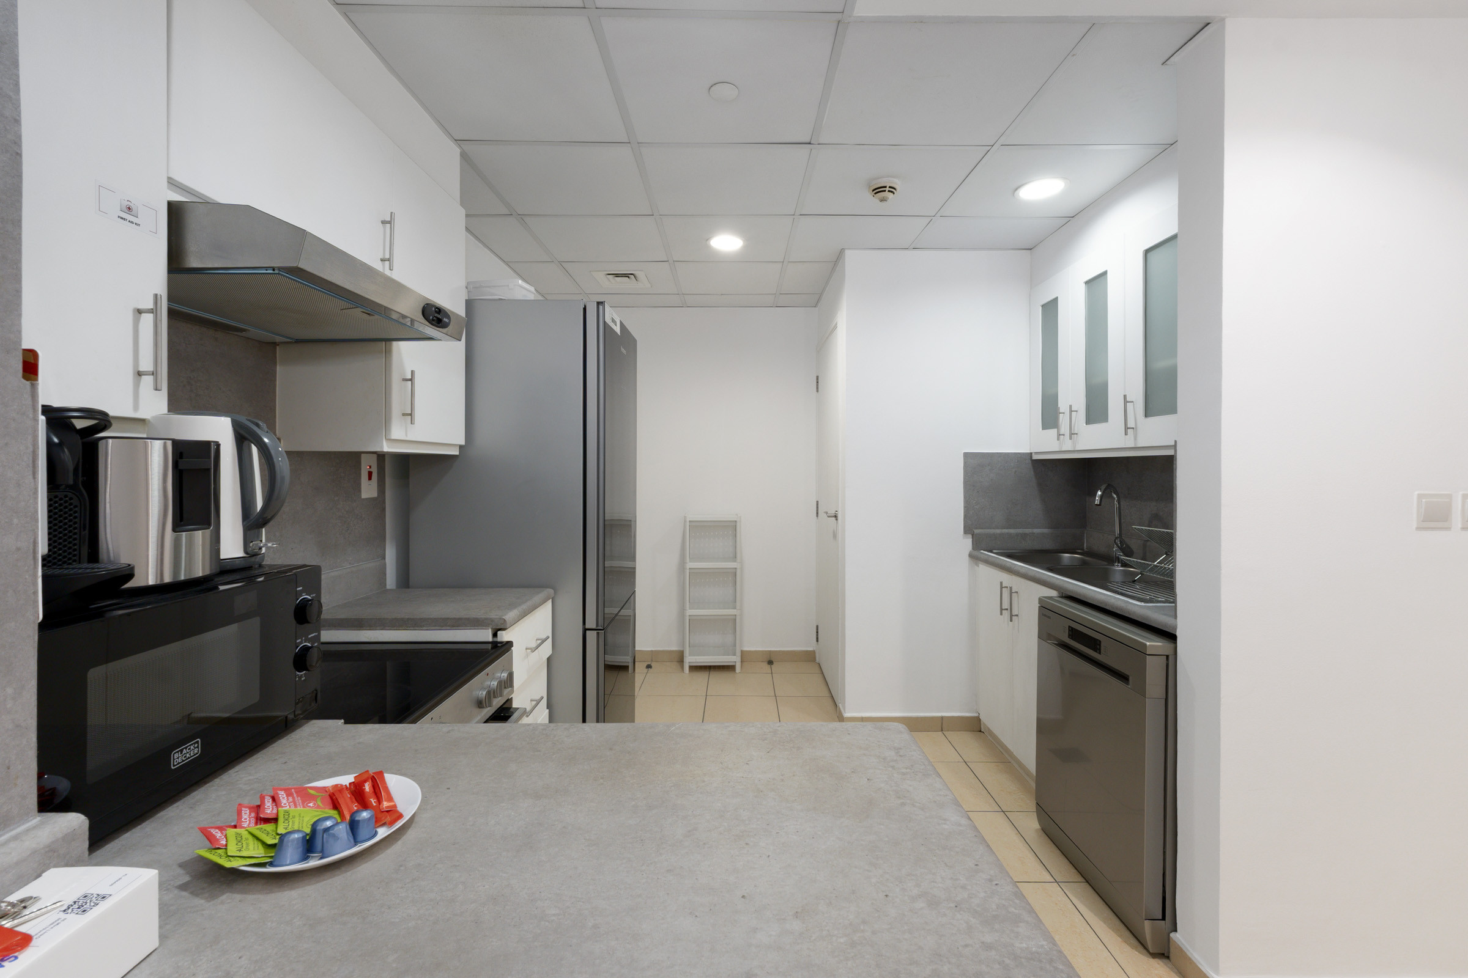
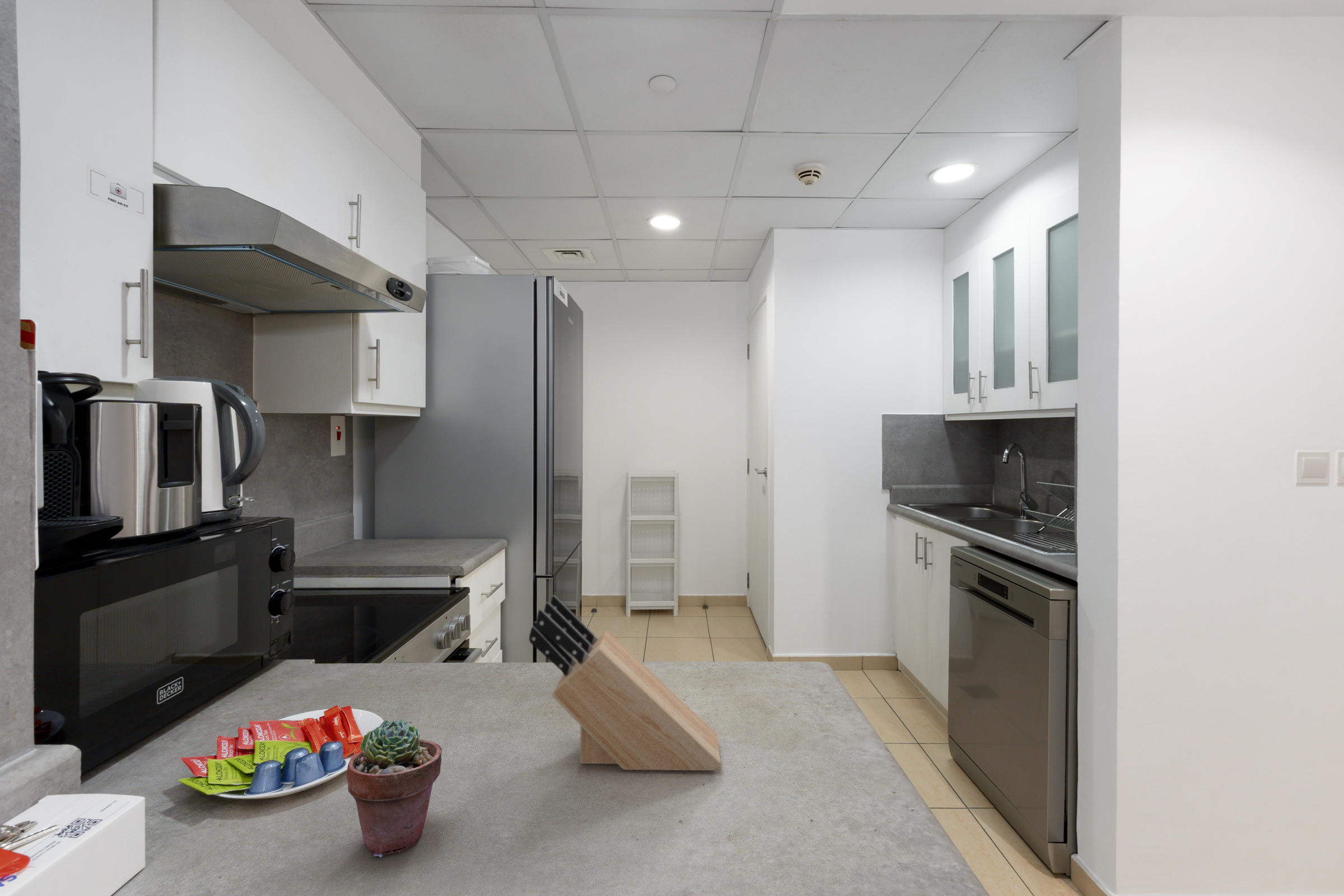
+ potted succulent (395, 779)
+ knife block (624, 678)
